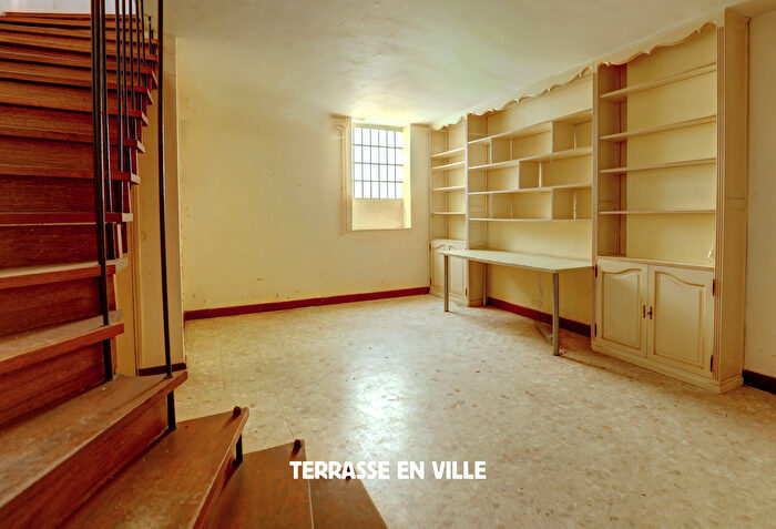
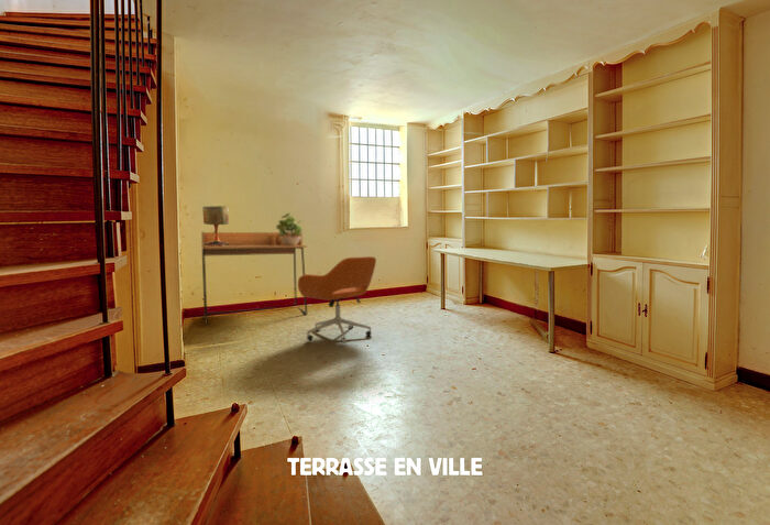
+ table lamp (216, 227)
+ potted plant (289, 229)
+ desk (250, 254)
+ office chair (337, 296)
